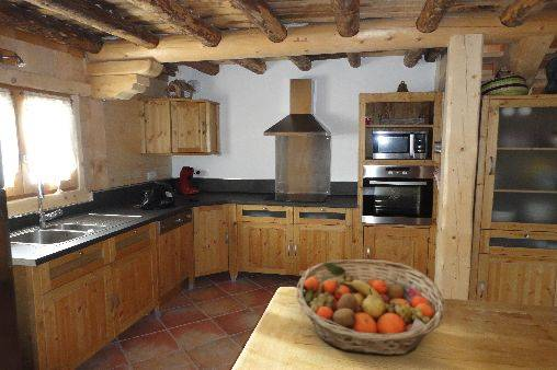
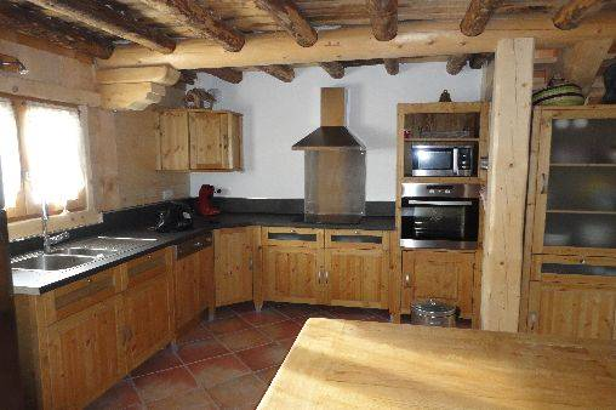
- fruit basket (366, 302)
